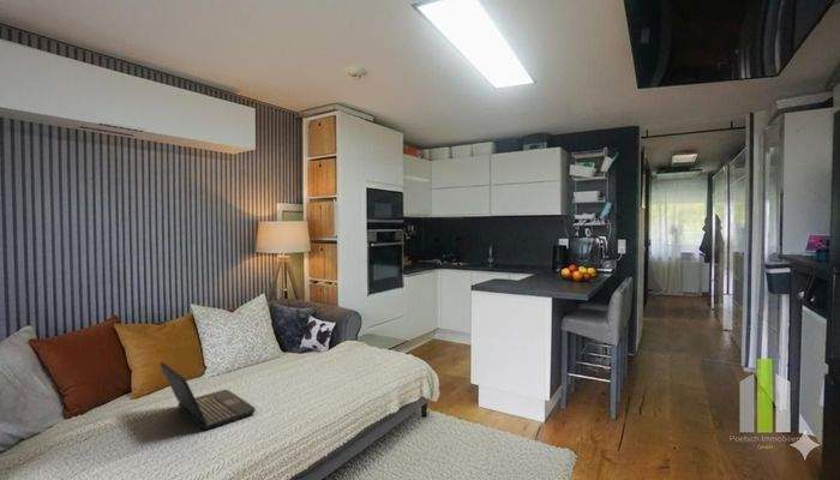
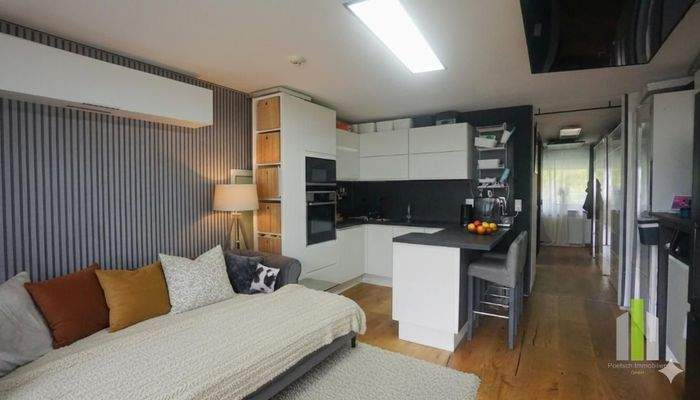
- laptop (208, 394)
